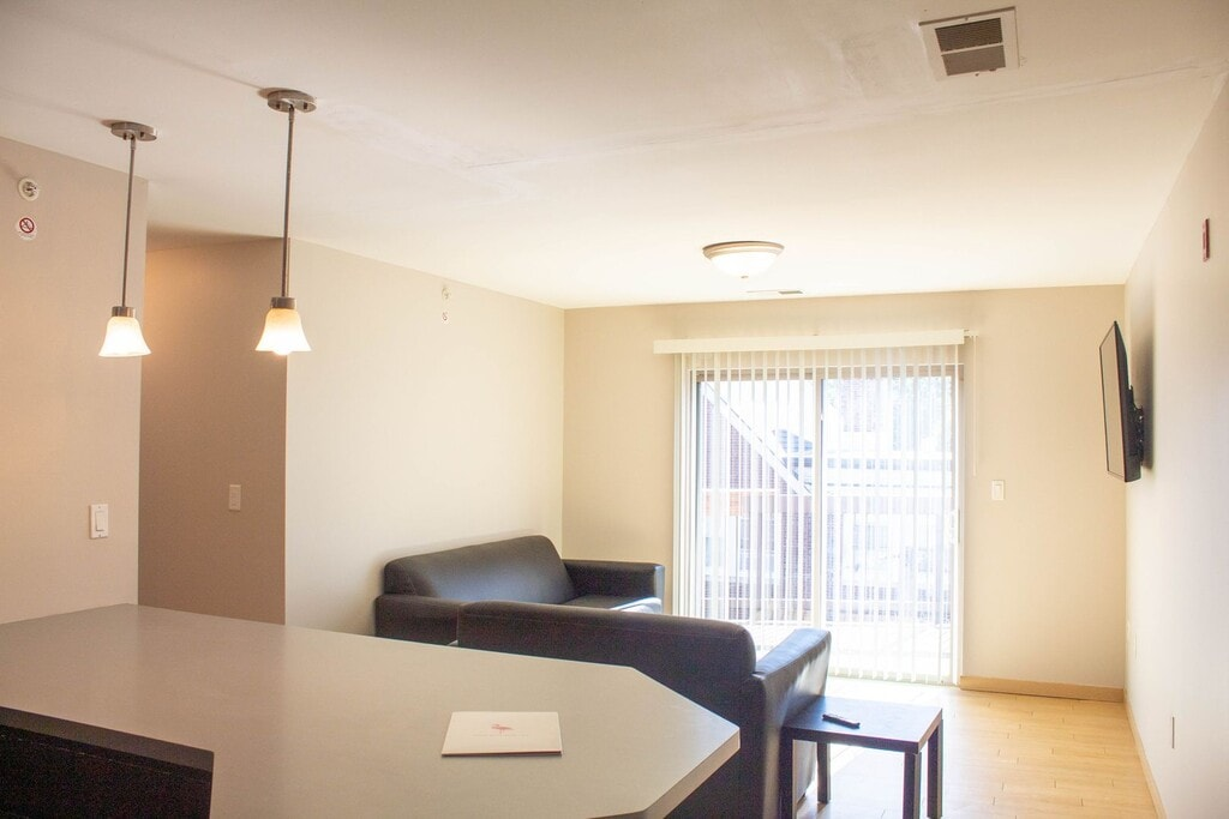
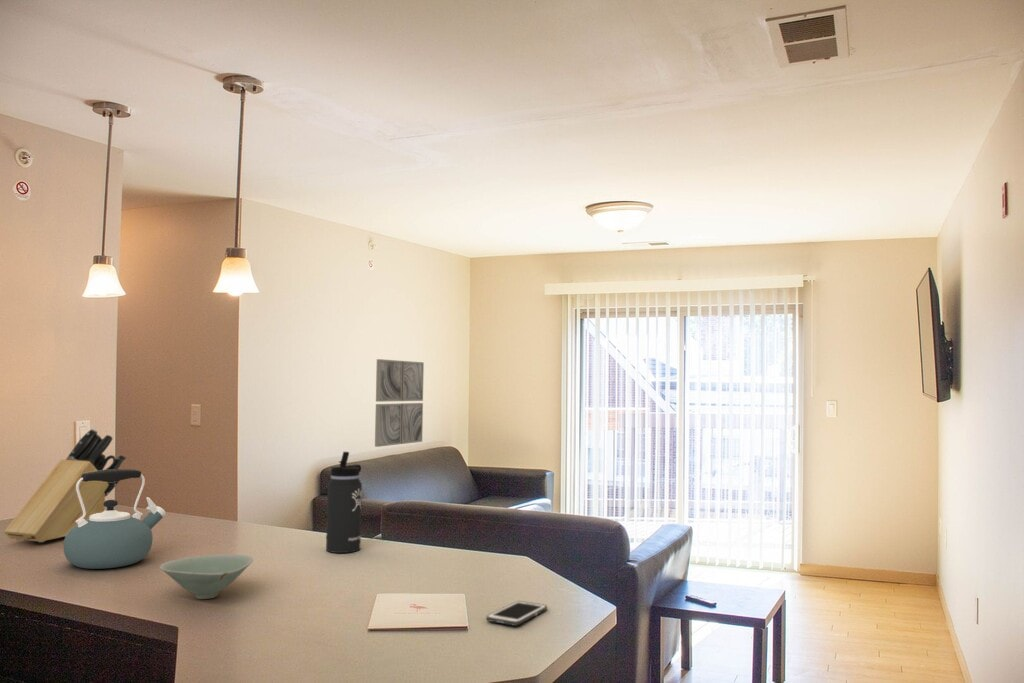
+ knife block (70, 481)
+ bowl (207, 579)
+ kettle (118, 515)
+ cell phone (517, 612)
+ thermos bottle (346, 499)
+ wall art (400, 403)
